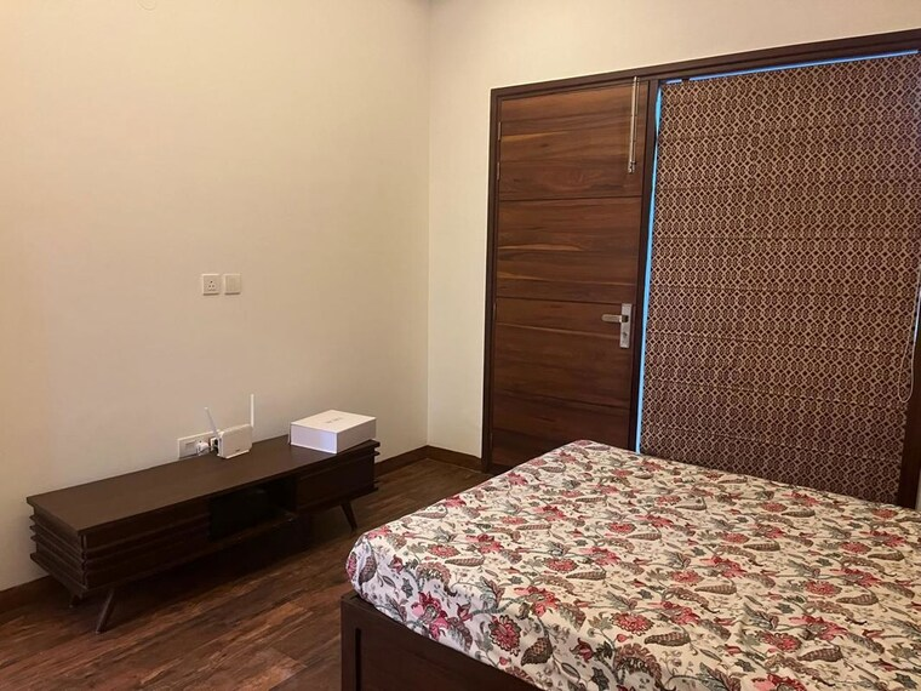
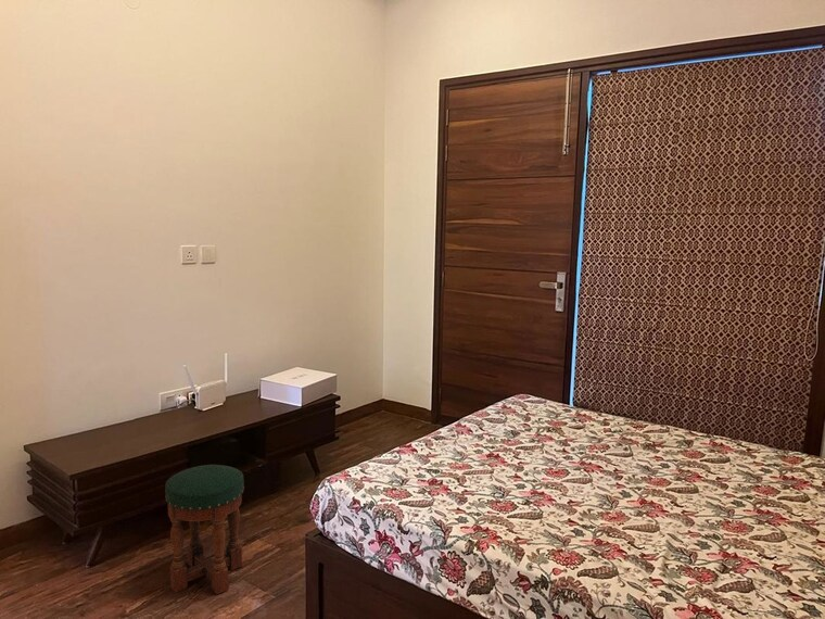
+ stool (203, 520)
